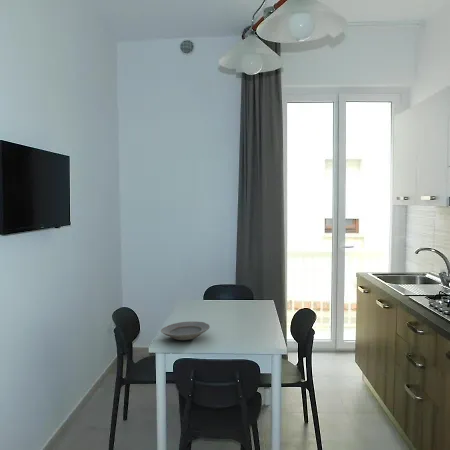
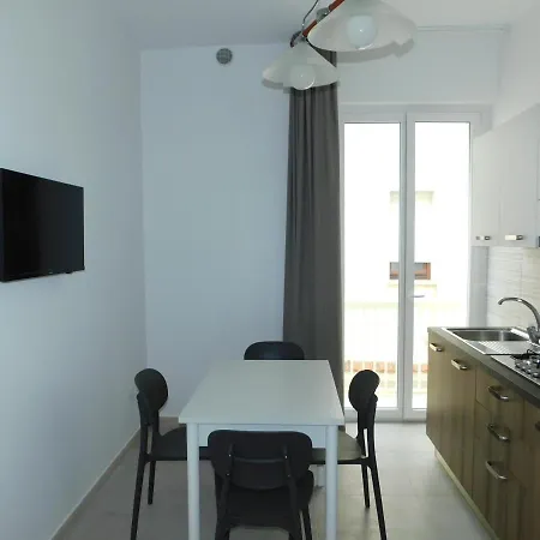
- plate (185, 332)
